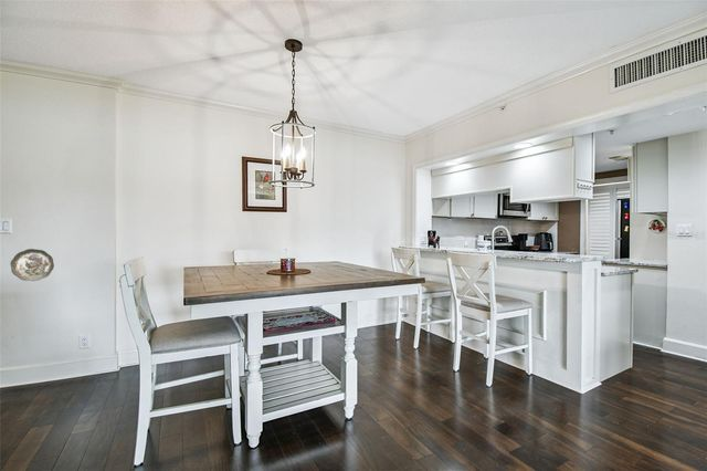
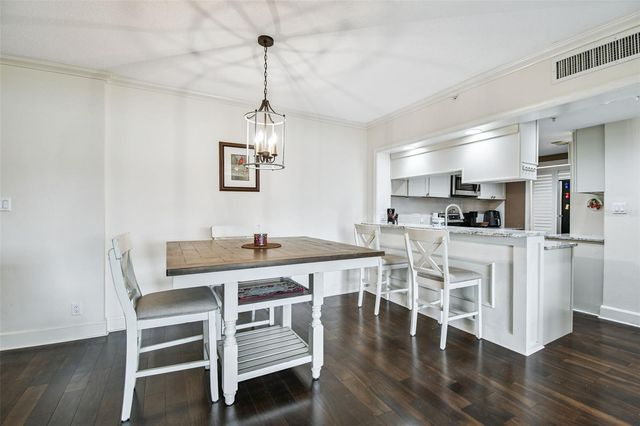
- decorative plate (33, 264)
